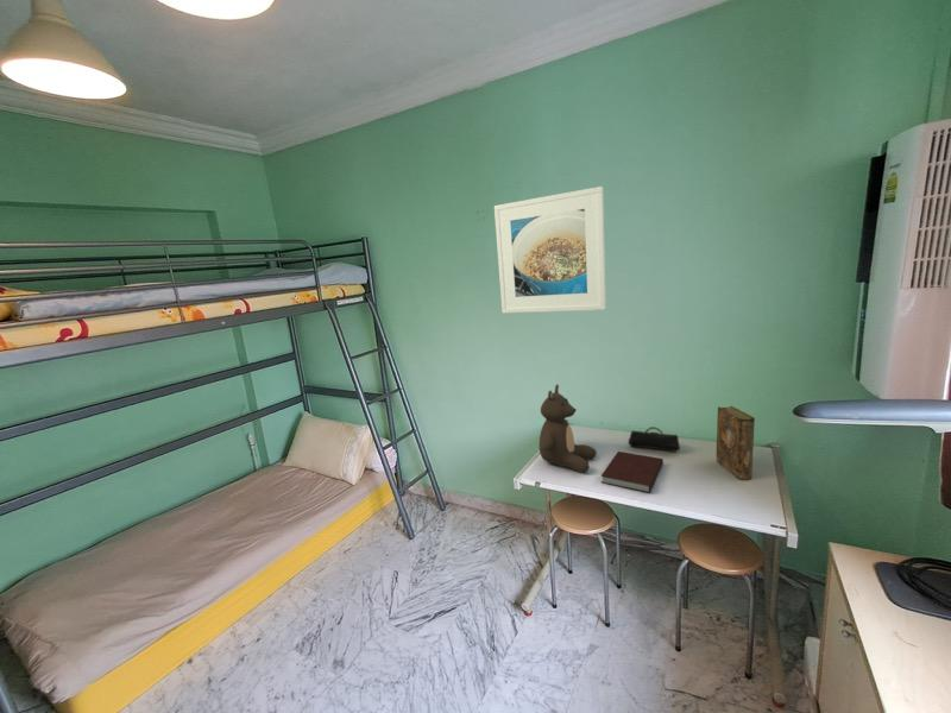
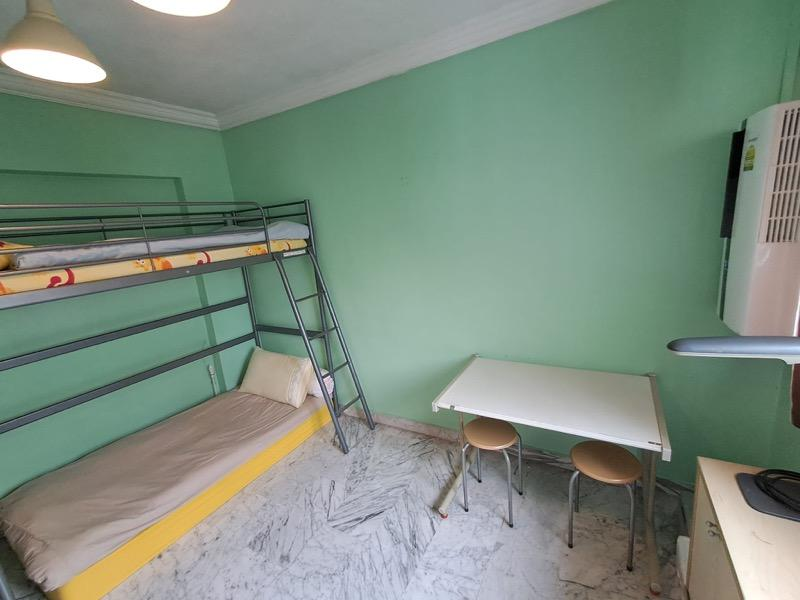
- notebook (632, 469)
- pencil case (654, 440)
- book (735, 441)
- teddy bear (566, 425)
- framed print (548, 255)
